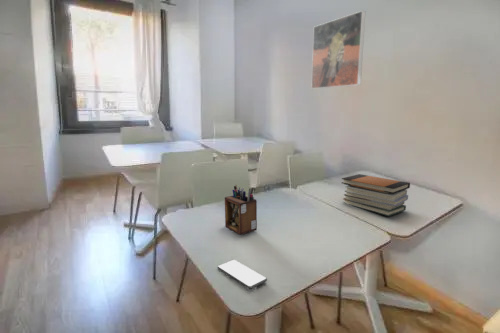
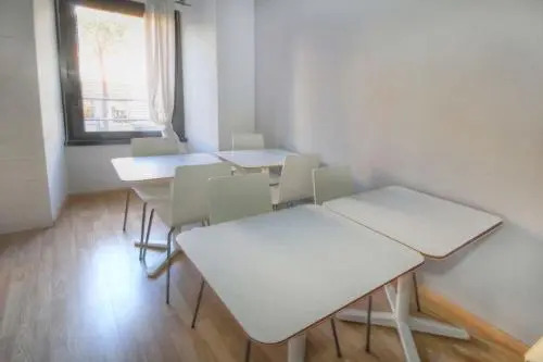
- smartphone (241, 273)
- desk organizer (240, 207)
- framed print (335, 53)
- book stack (374, 193)
